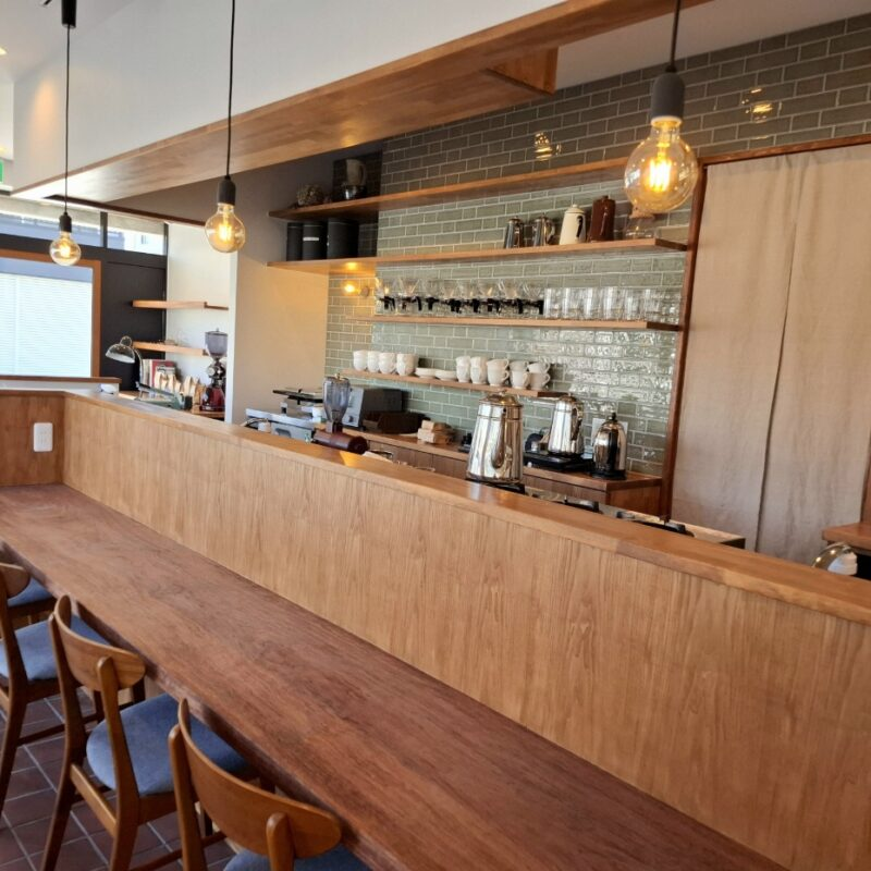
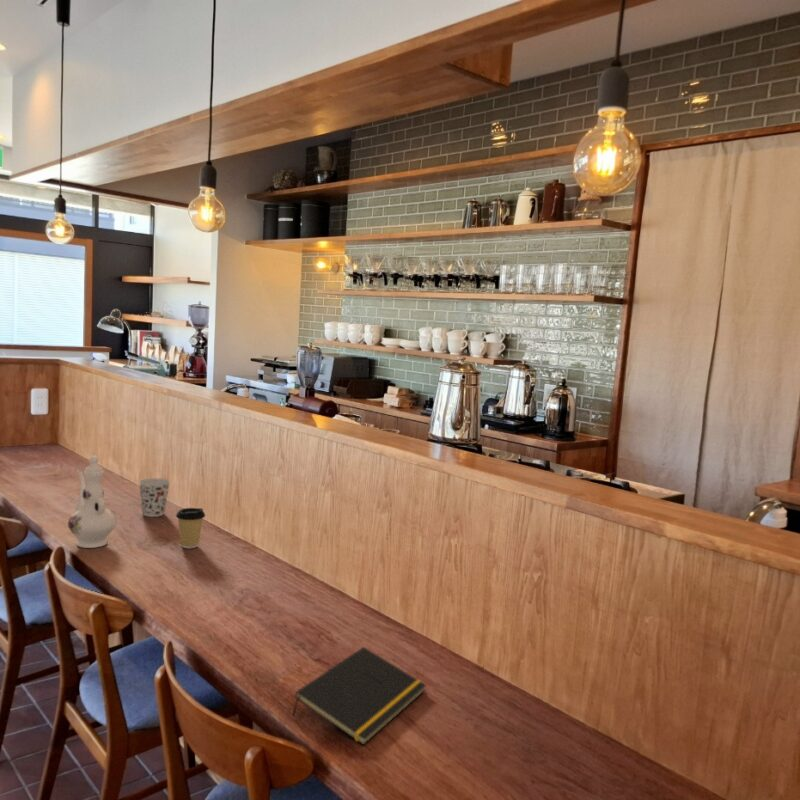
+ coffee cup (190, 527)
+ chinaware (90, 498)
+ cup (154, 497)
+ notepad (363, 691)
